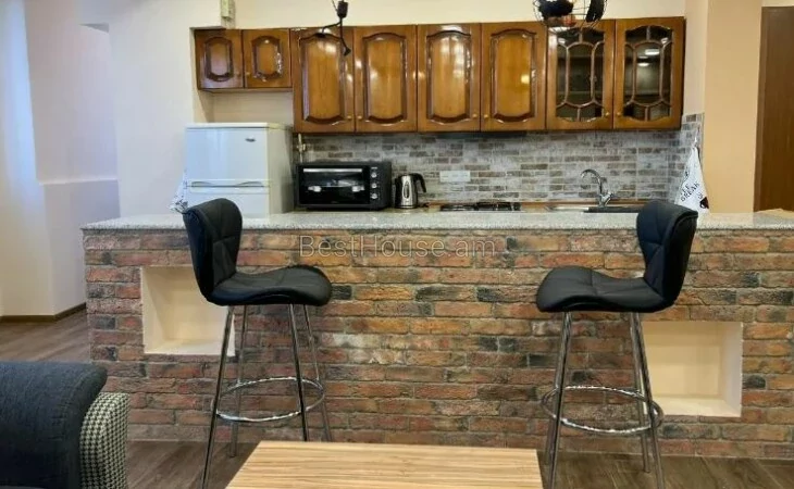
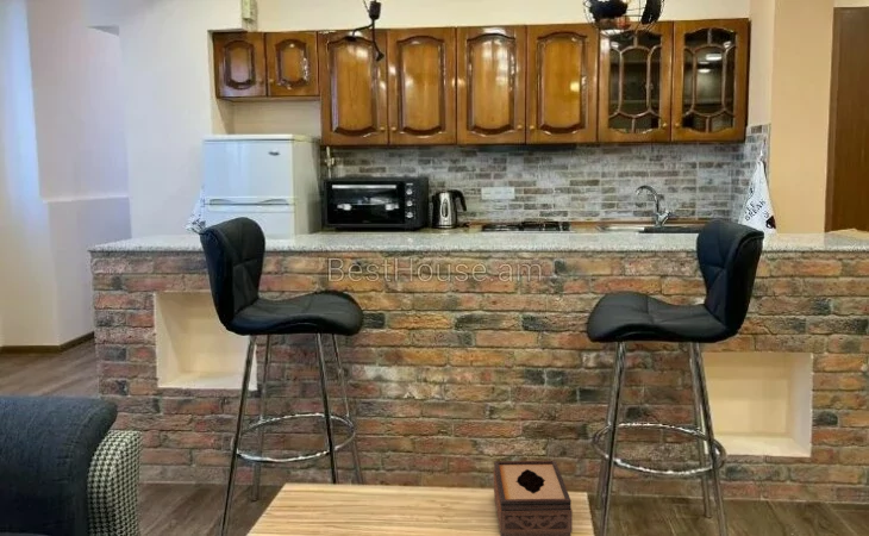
+ tissue box (530, 499)
